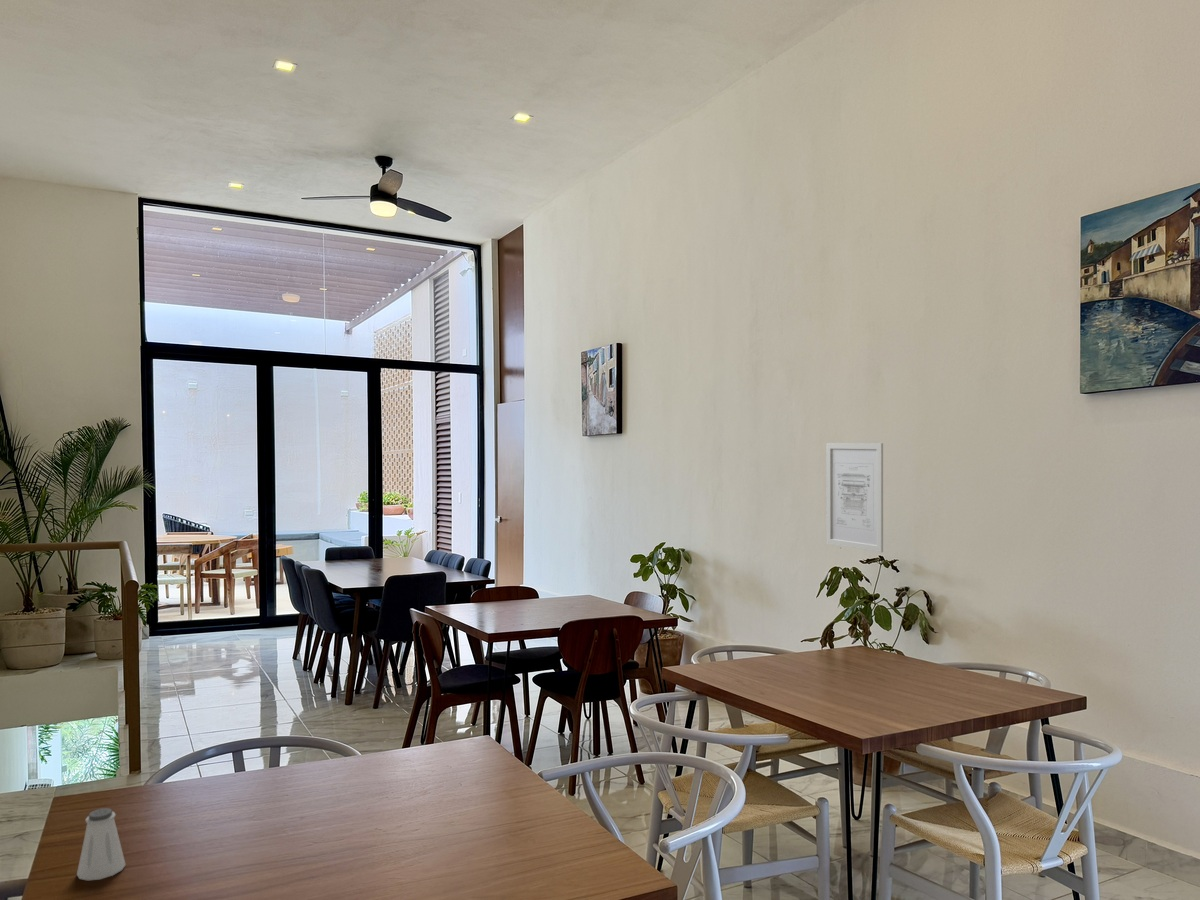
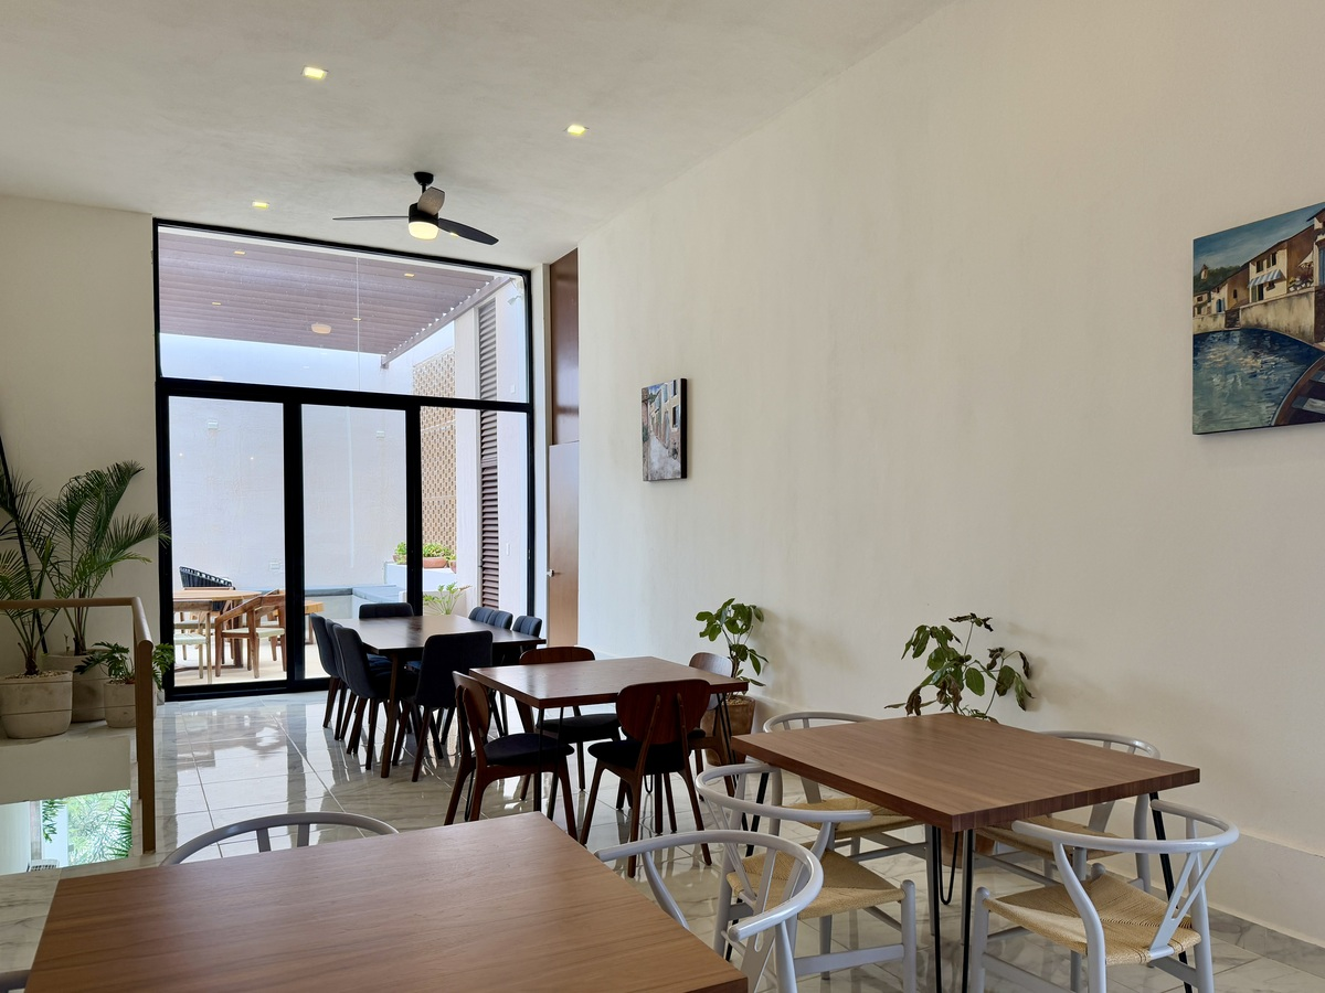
- saltshaker (101, 841)
- wall art (853, 495)
